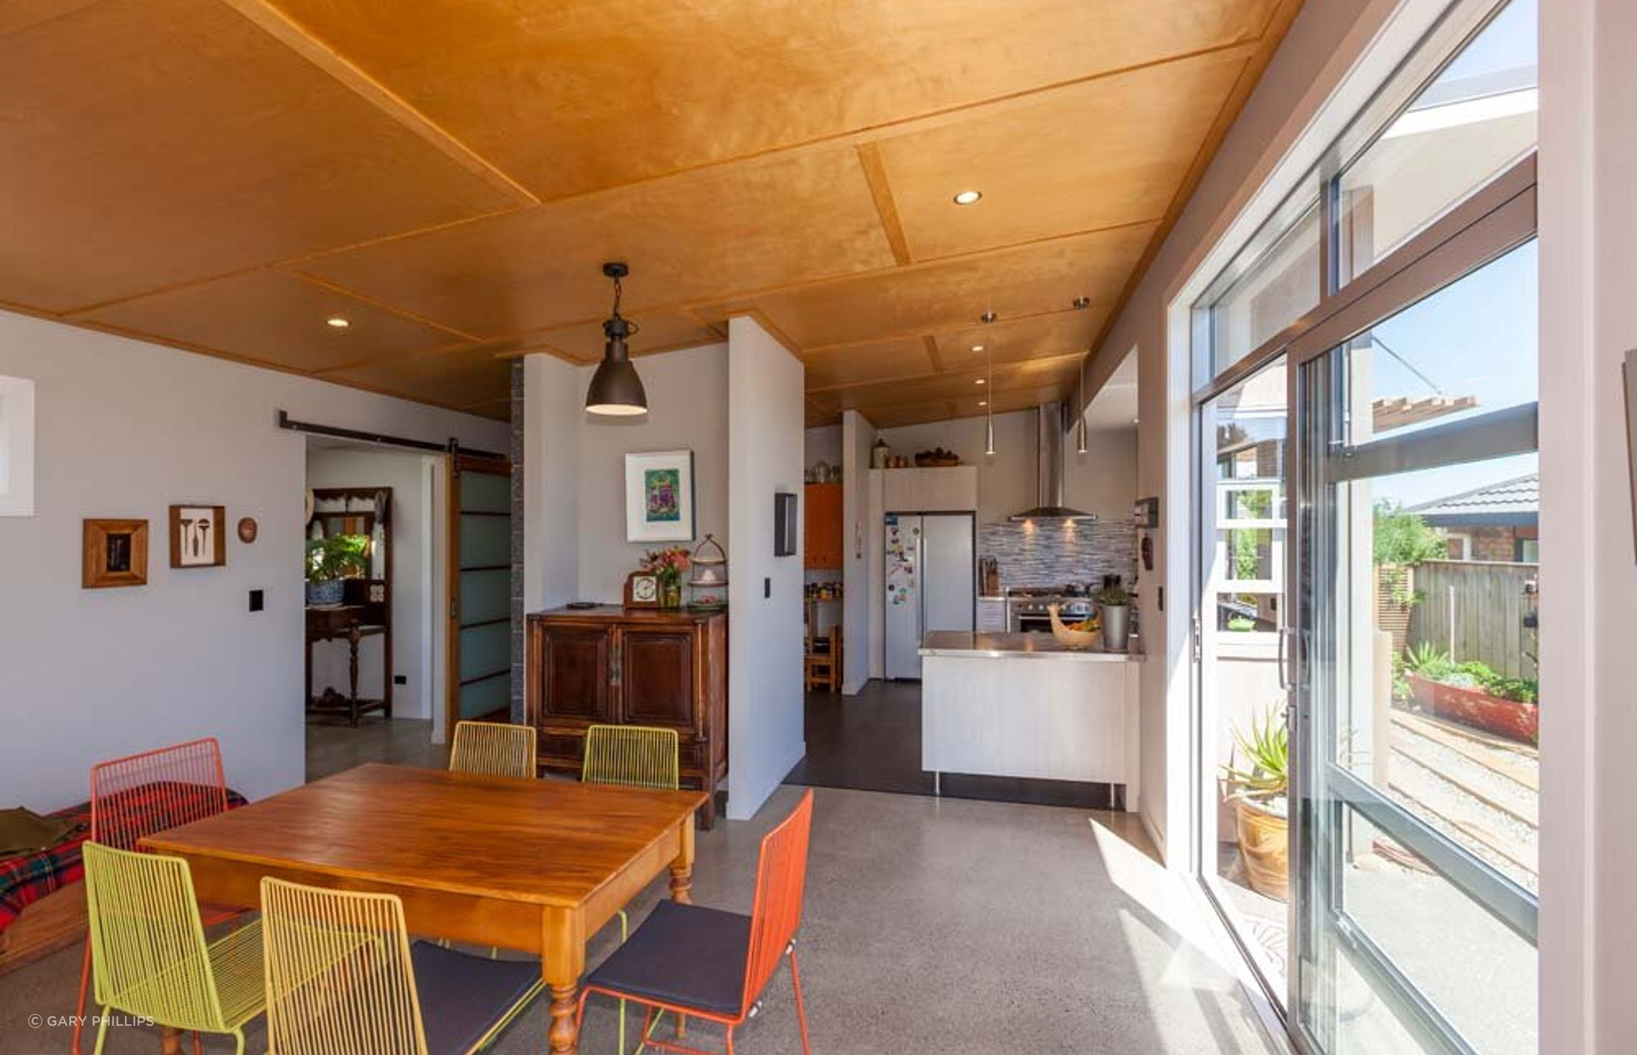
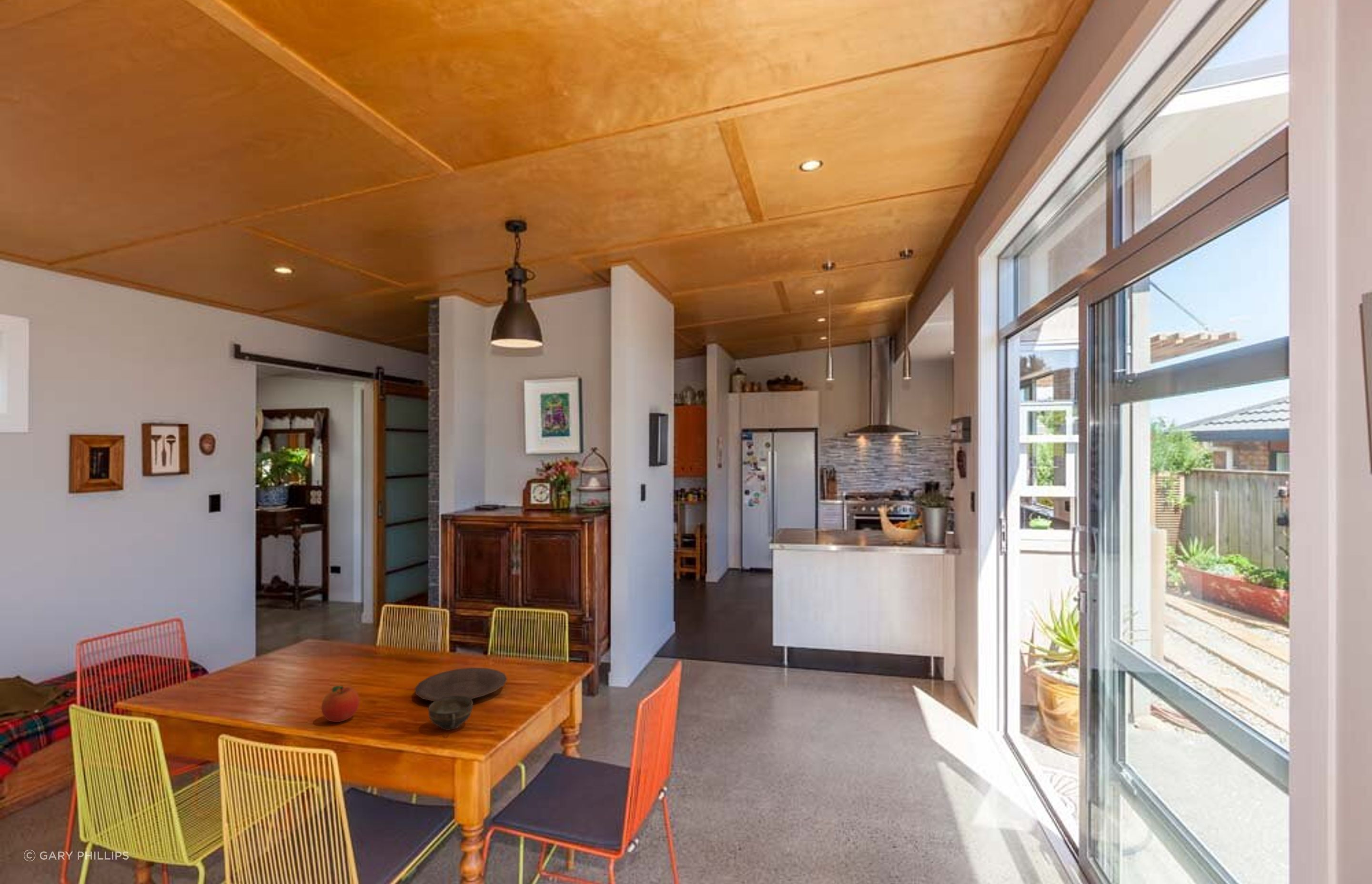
+ fruit (341, 701)
+ cup (451, 716)
+ plate (462, 687)
